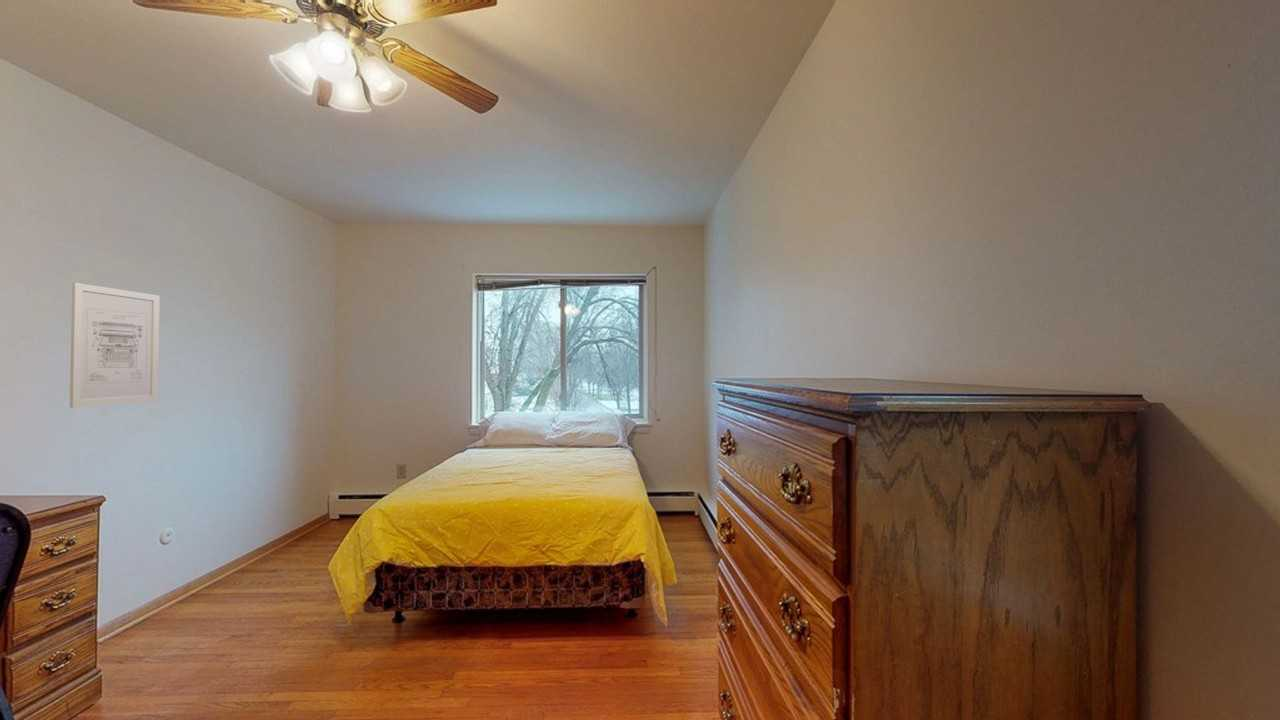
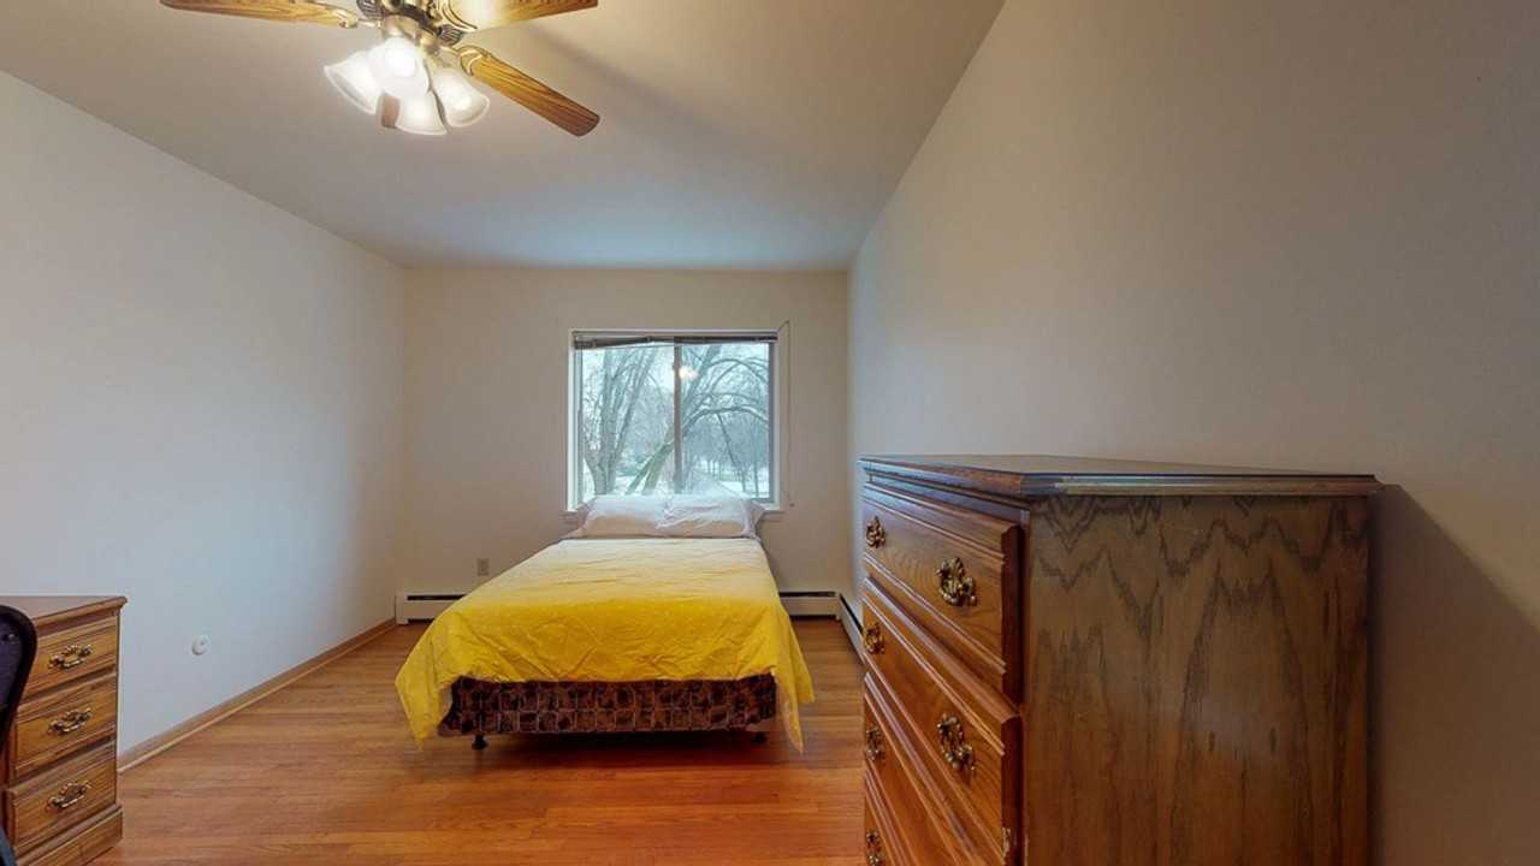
- wall art (118, 346)
